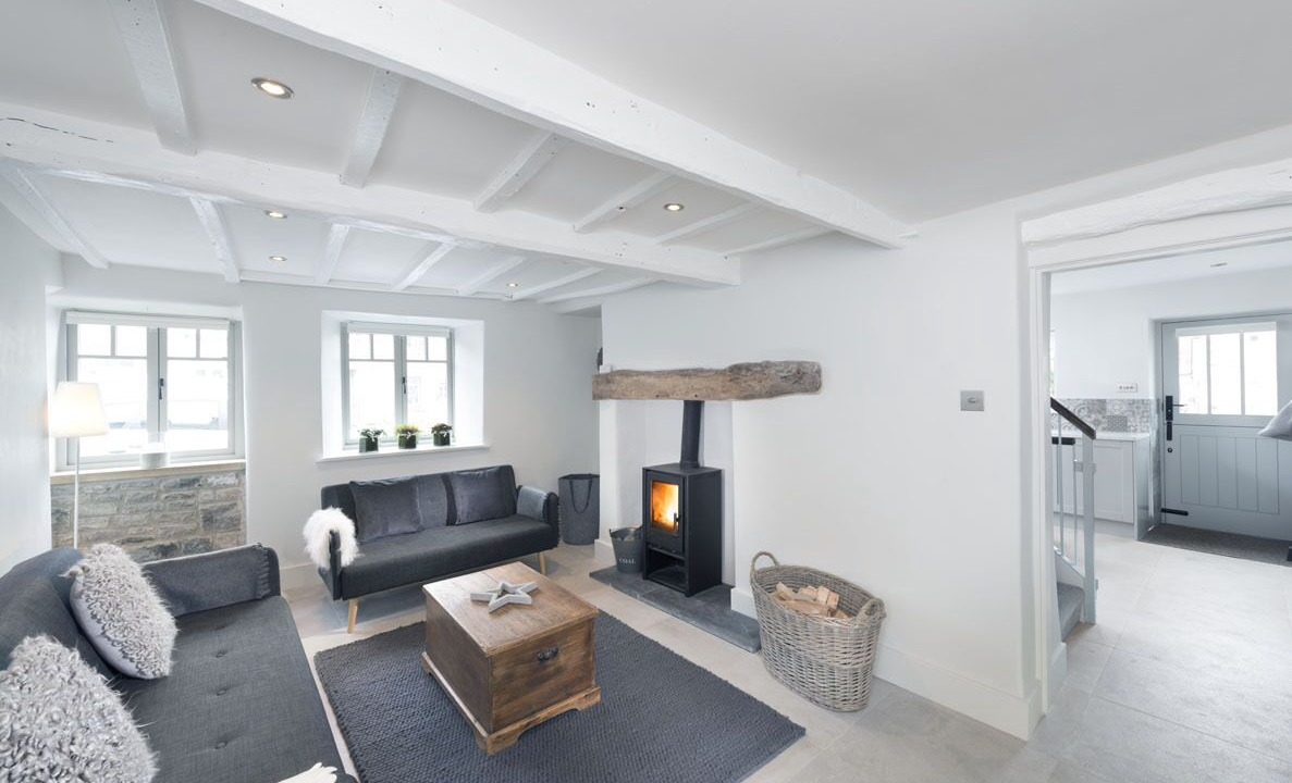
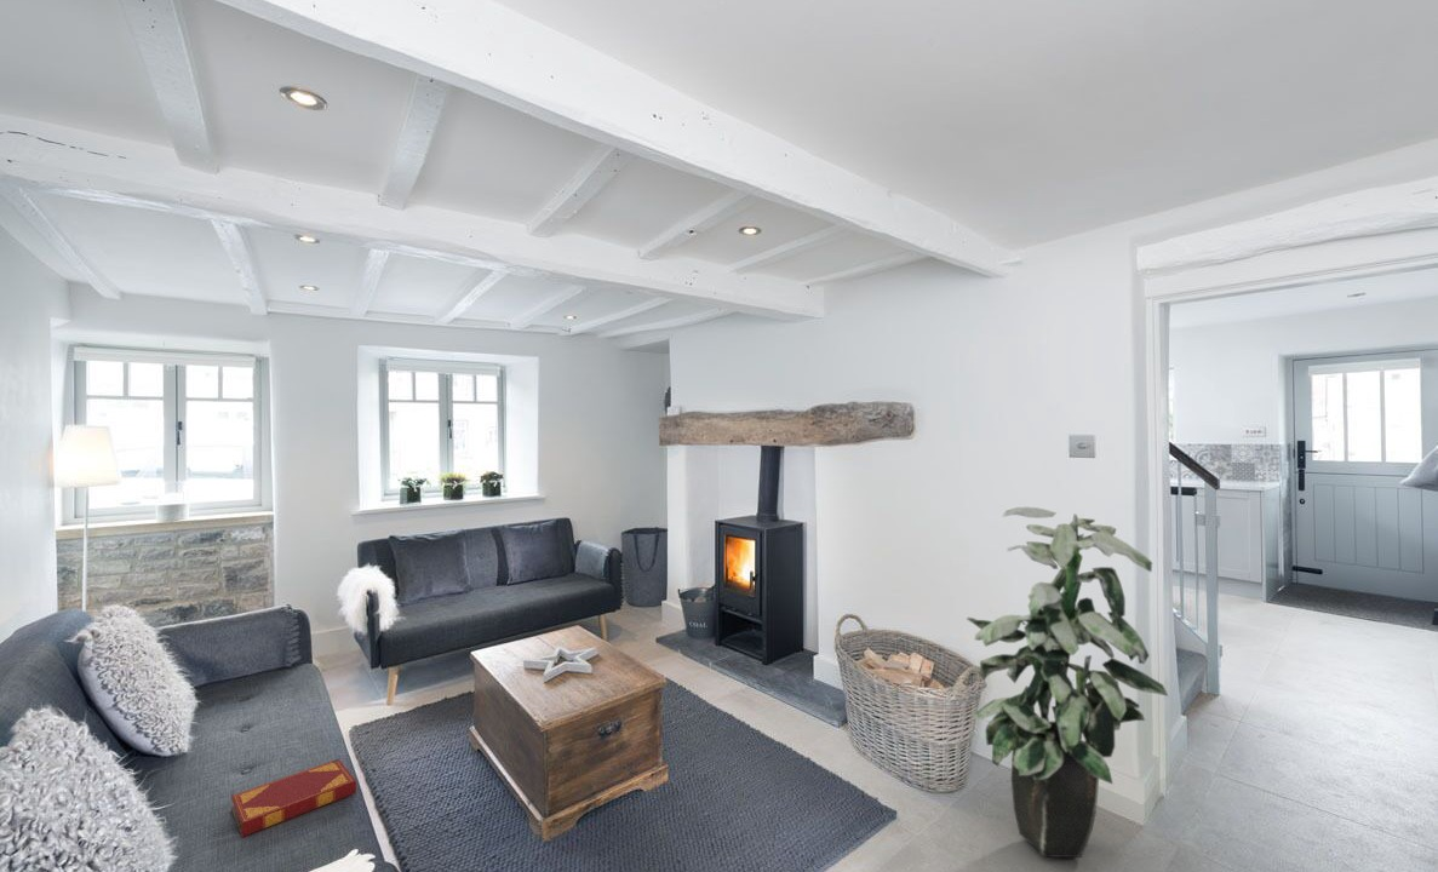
+ indoor plant (1053, 671)
+ hardback book (294, 794)
